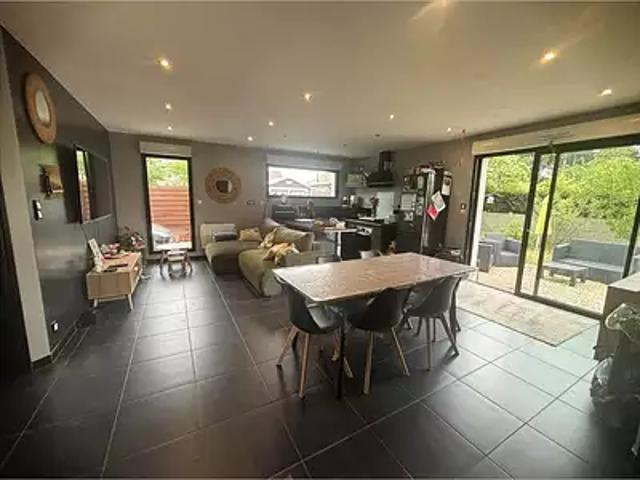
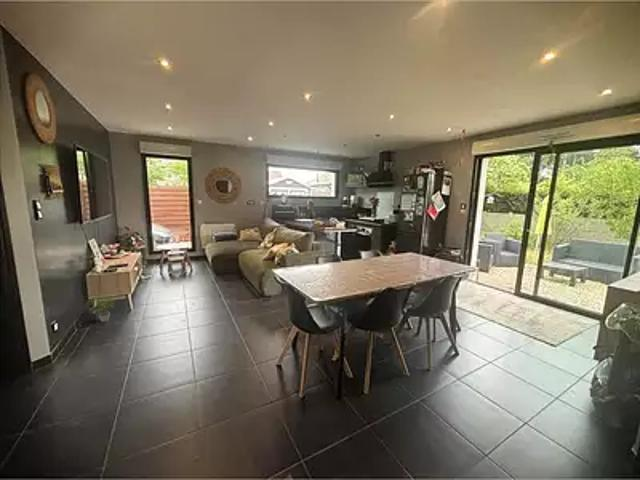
+ potted plant (101, 305)
